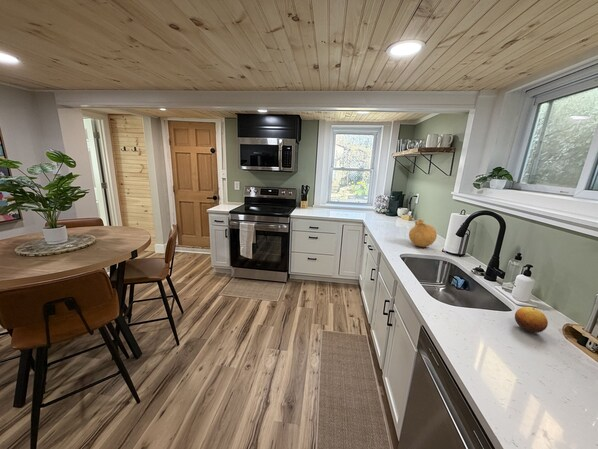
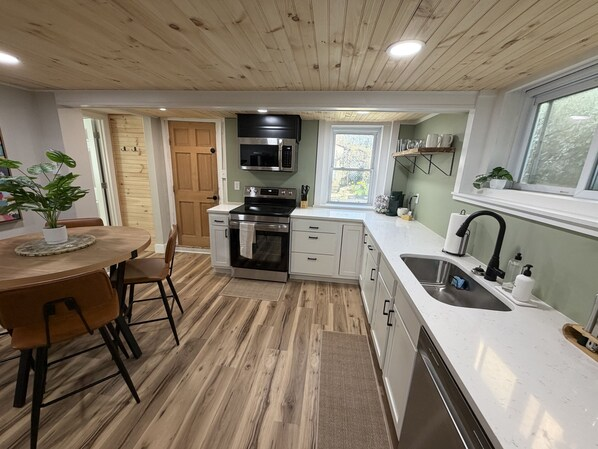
- ceramic pot (422, 232)
- fruit (530, 319)
